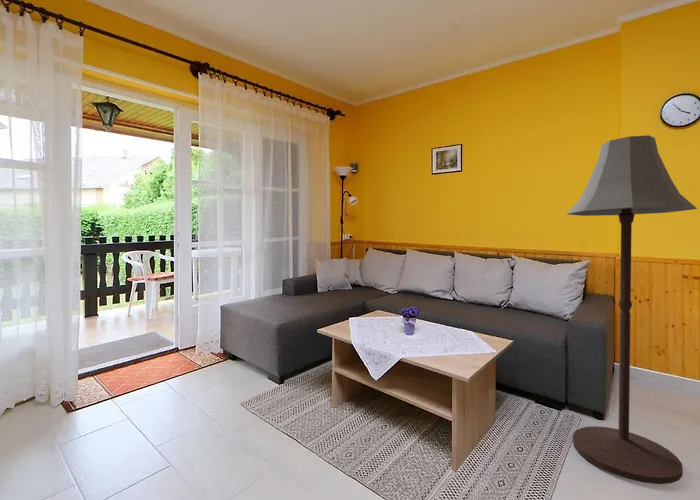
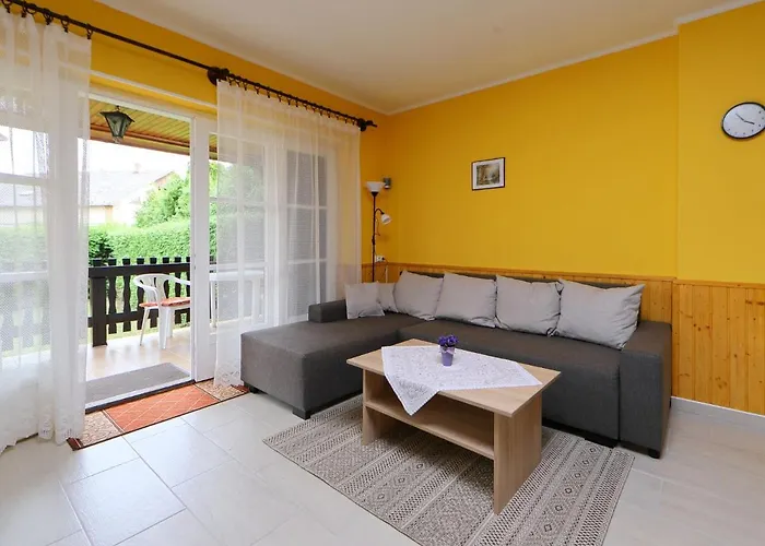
- floor lamp (625, 299)
